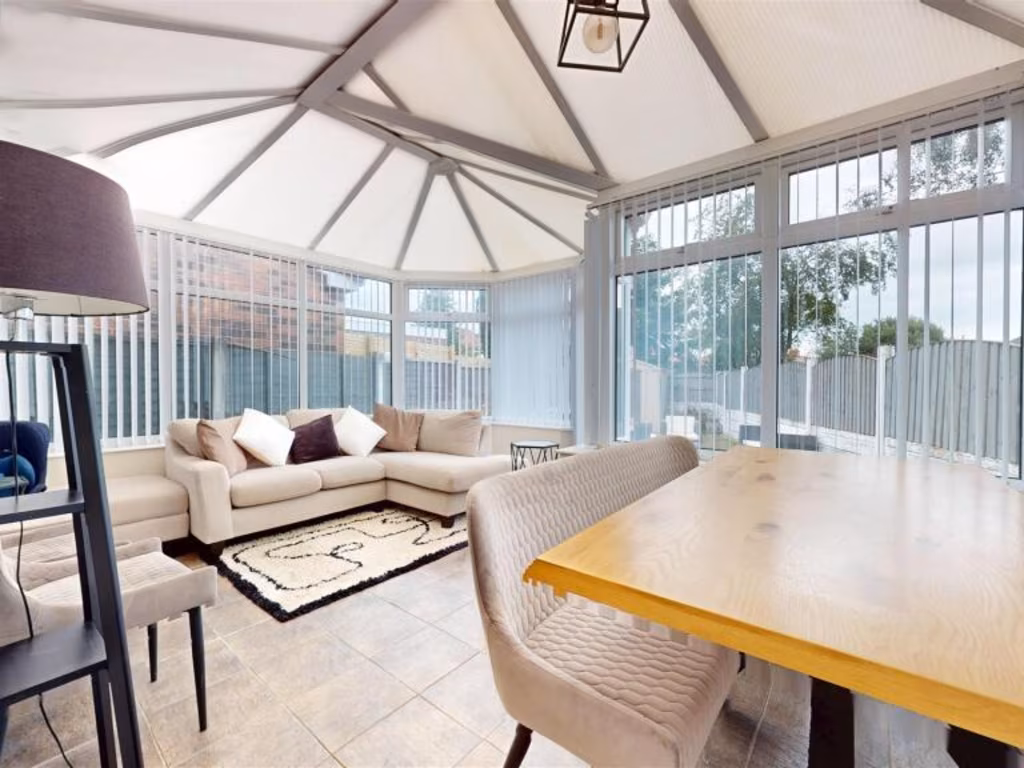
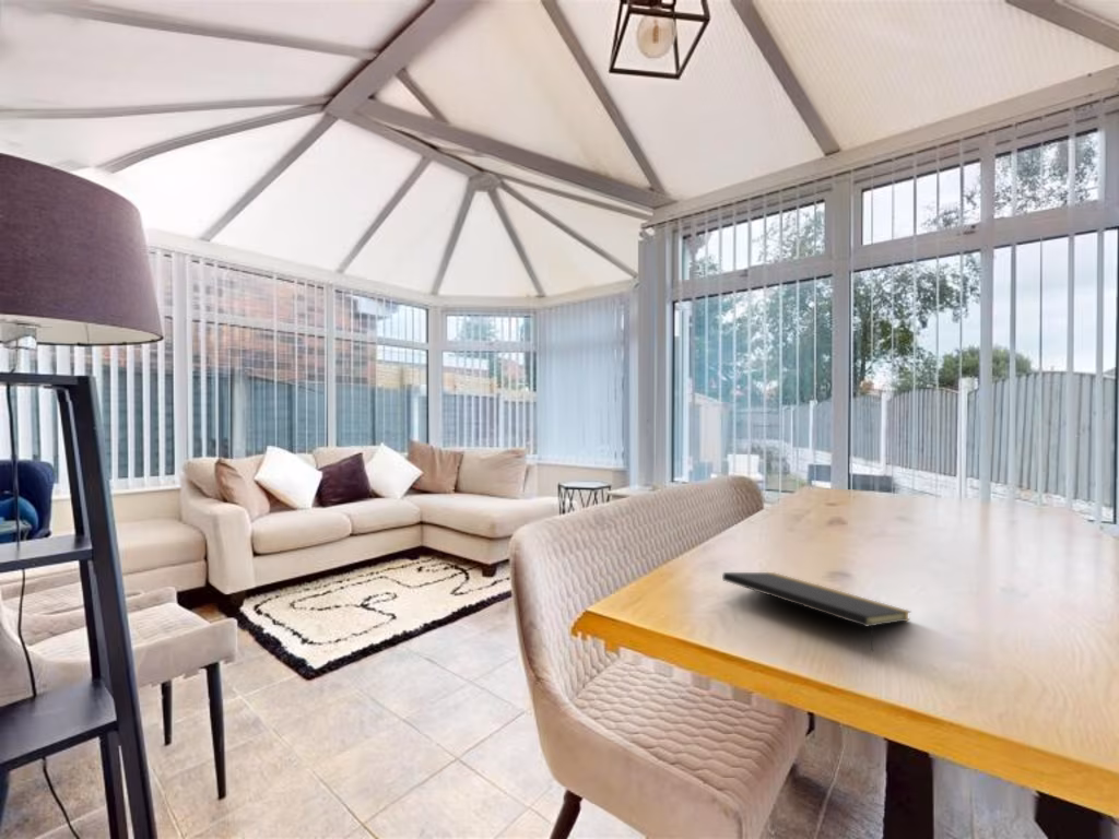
+ notepad (811, 594)
